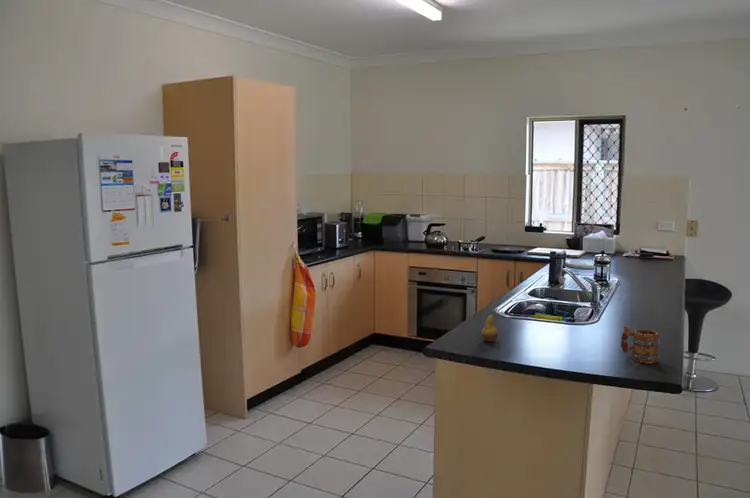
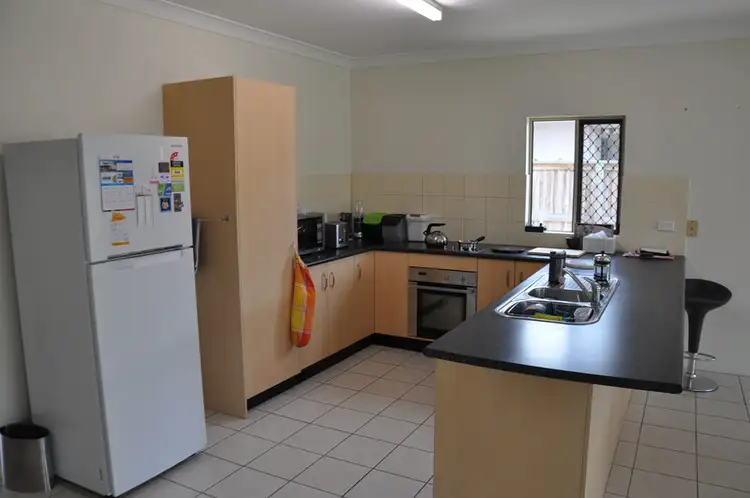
- fruit (489, 324)
- mug (640, 343)
